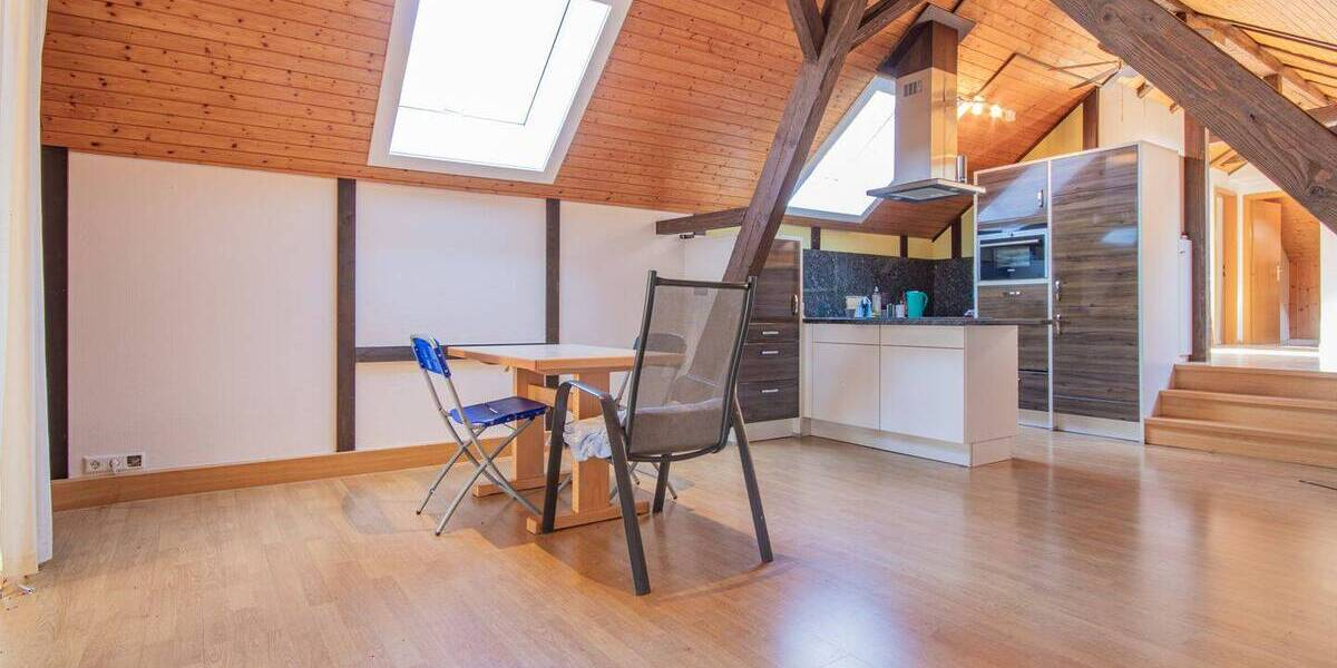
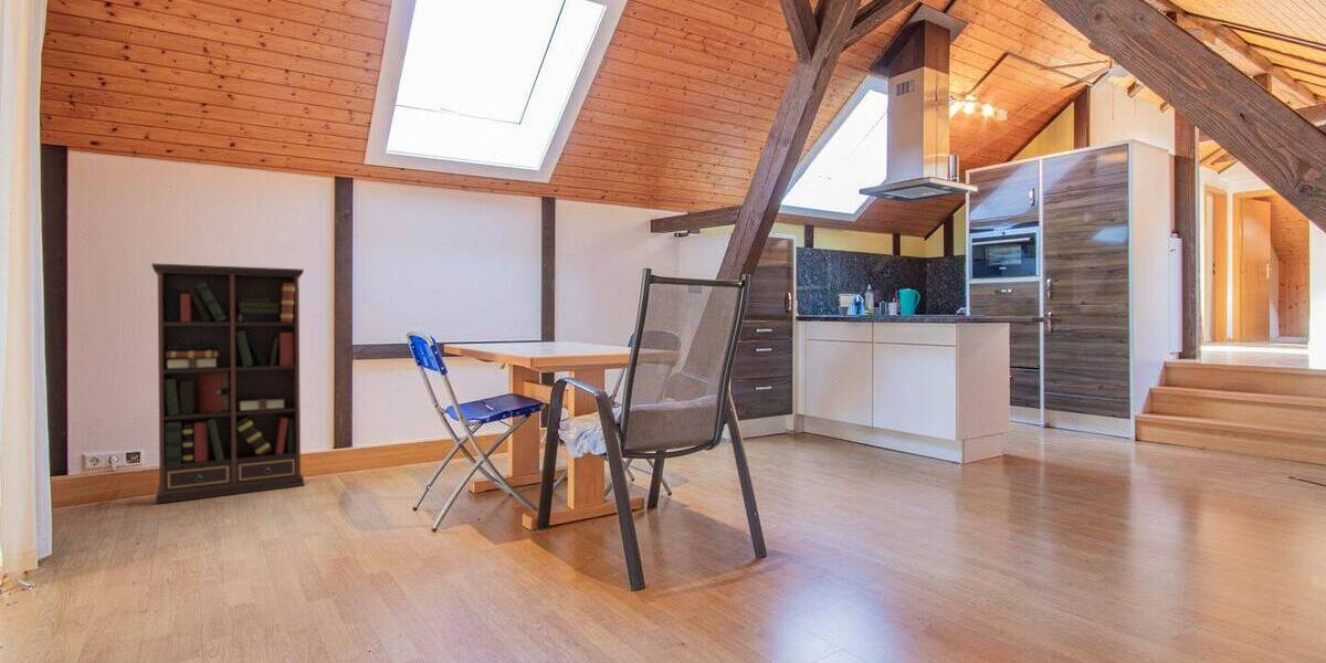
+ bookcase (231, 379)
